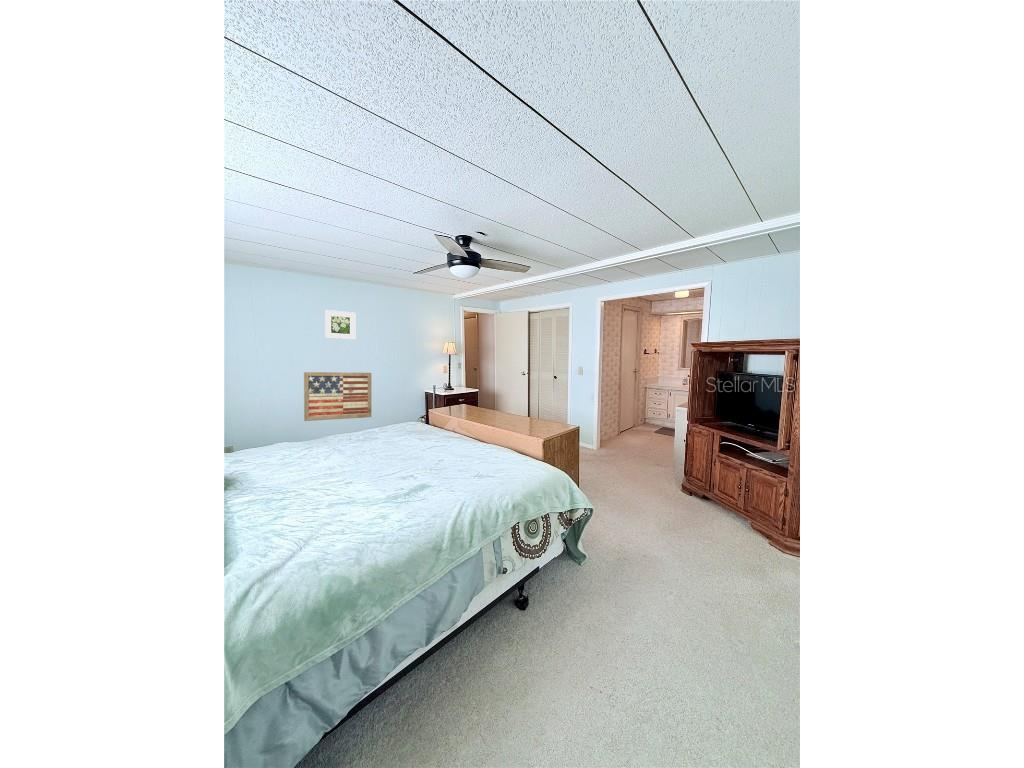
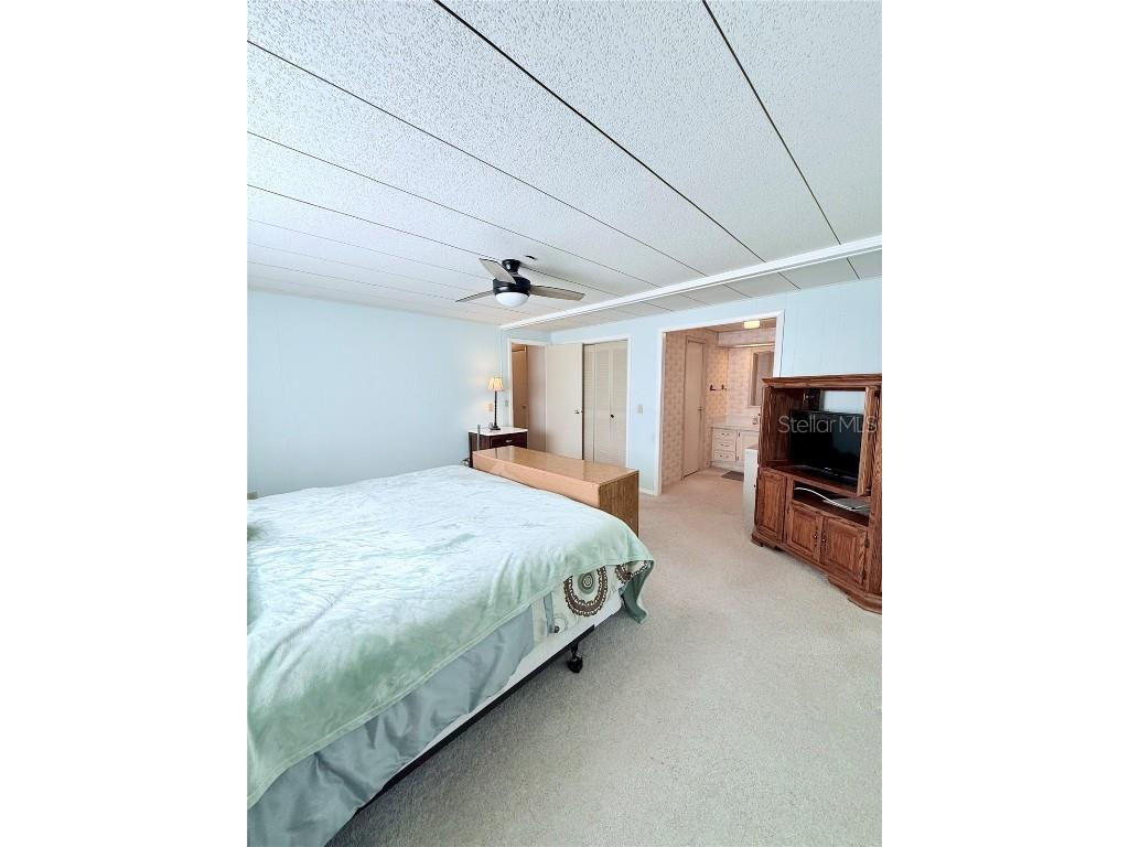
- wall art (339, 395)
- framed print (340, 325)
